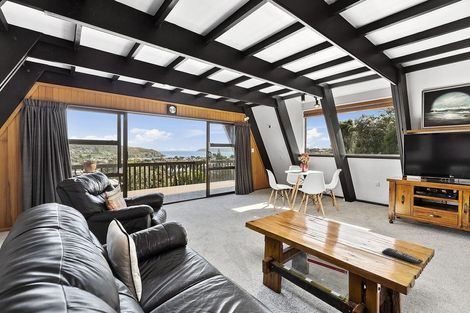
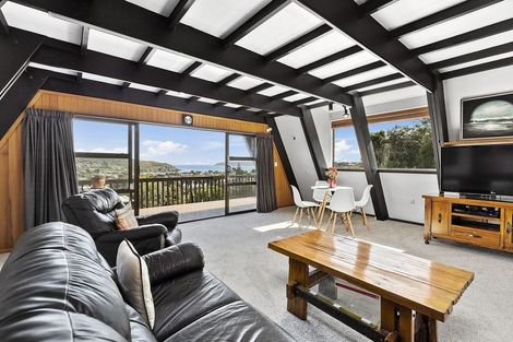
- remote control (401, 255)
